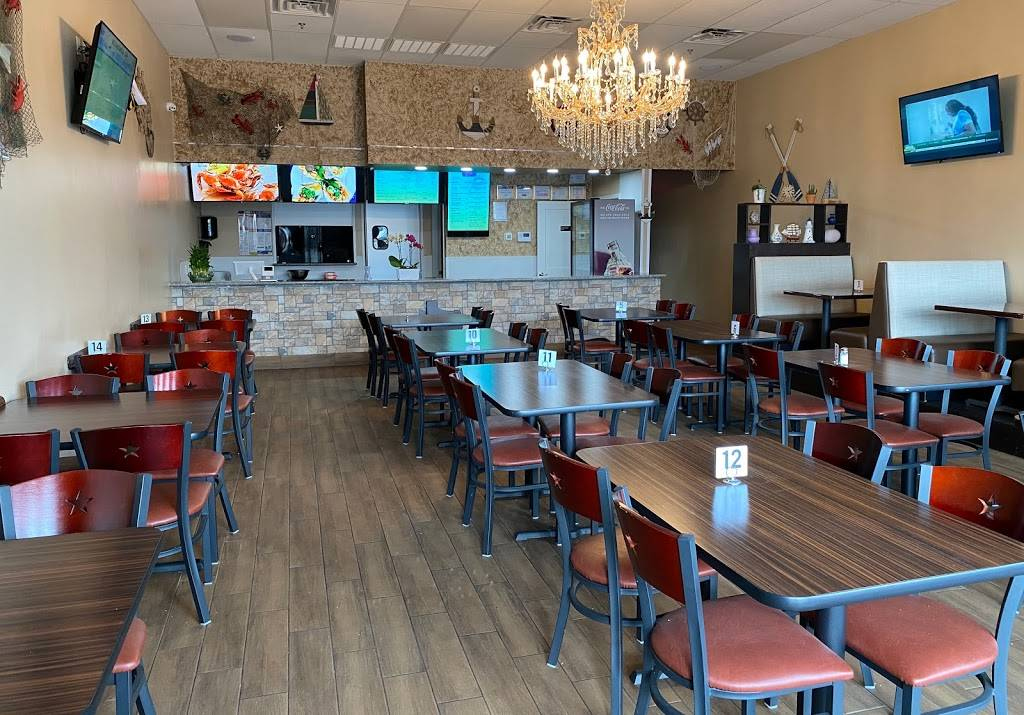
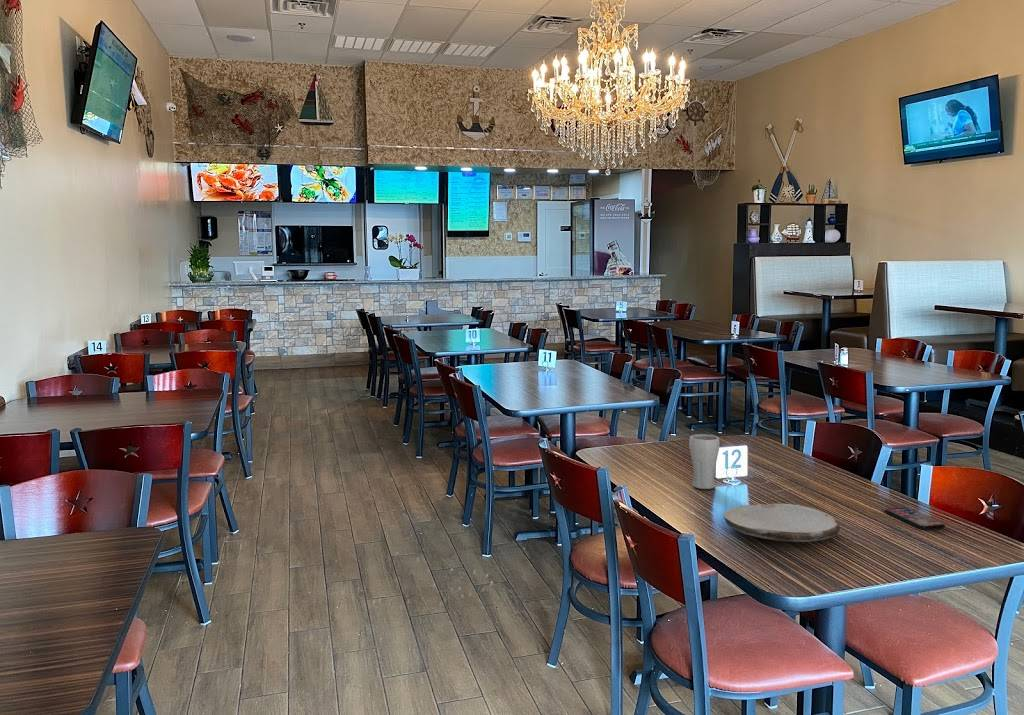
+ drinking glass (704, 462)
+ plate (779, 522)
+ smartphone (913, 517)
